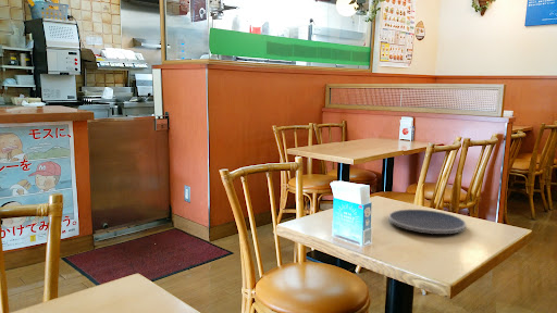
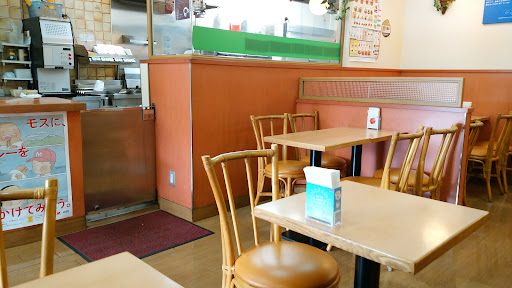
- plate (425, 221)
